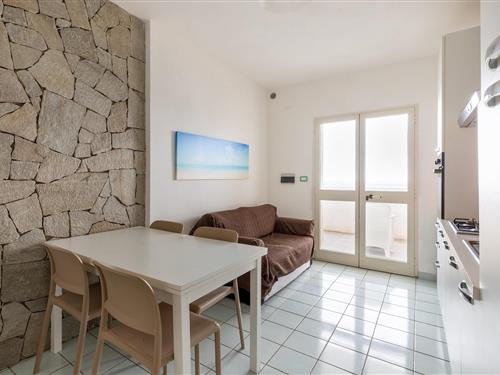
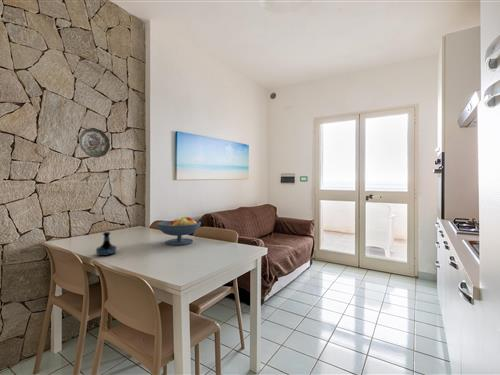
+ decorative plate (94, 142)
+ tequila bottle (106, 242)
+ fruit bowl (179, 229)
